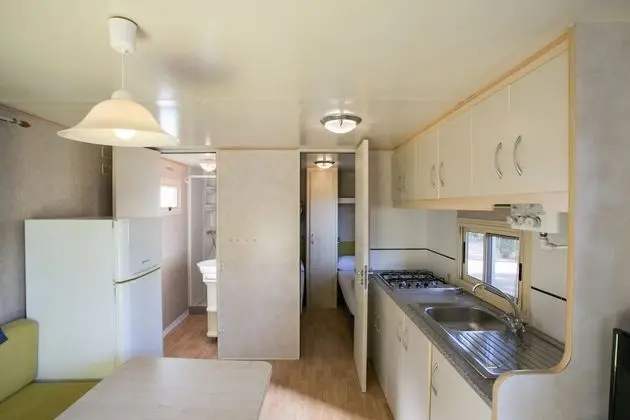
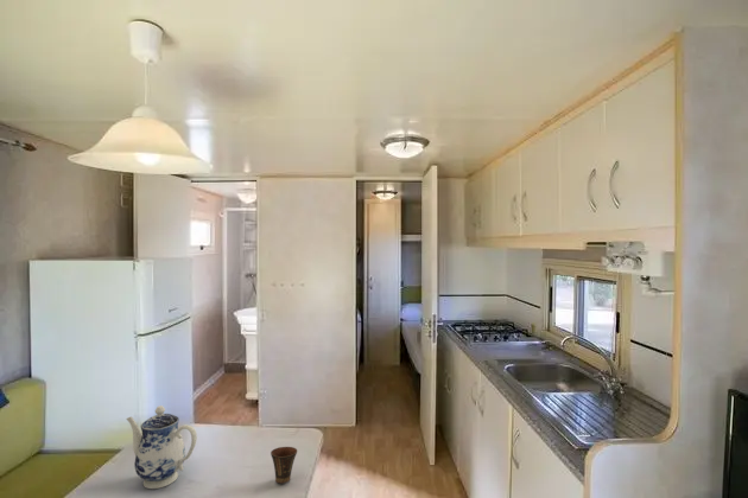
+ cup (284, 464)
+ teapot (160, 442)
